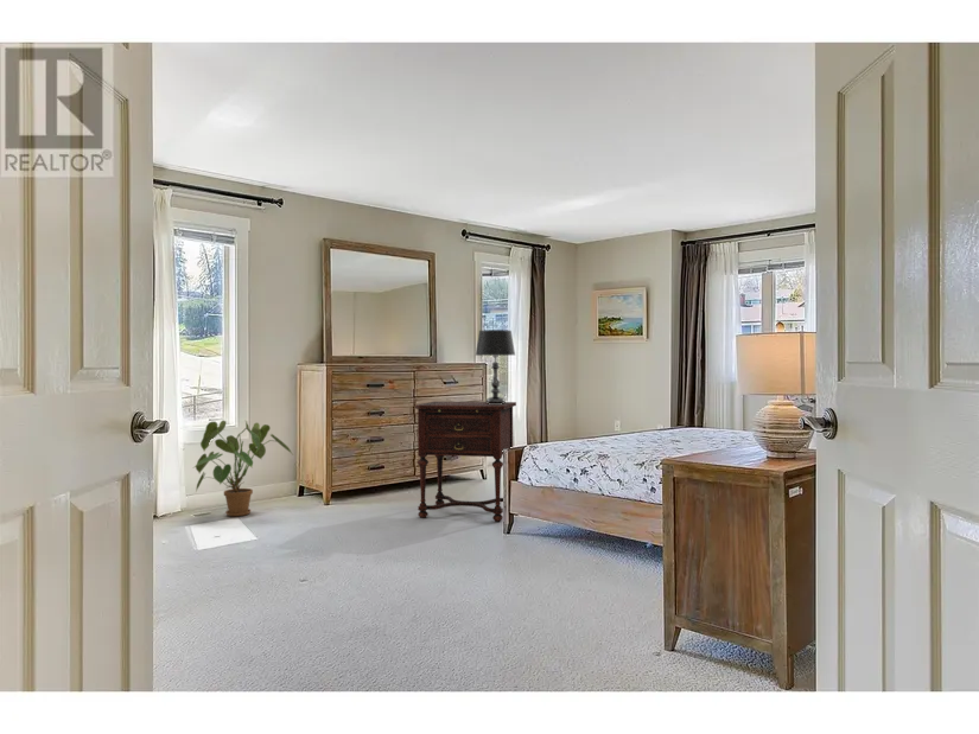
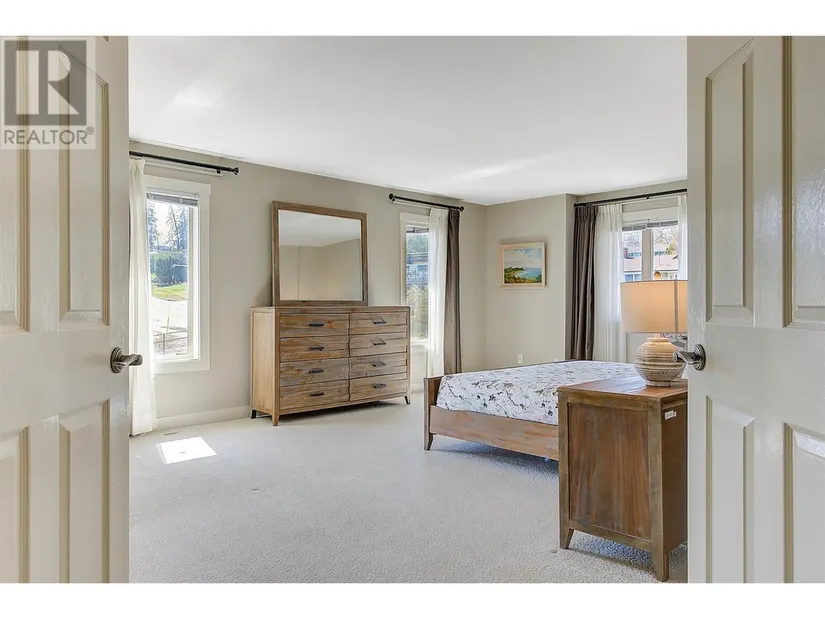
- house plant (240, 465)
- table lamp (495, 366)
- side table (466, 455)
